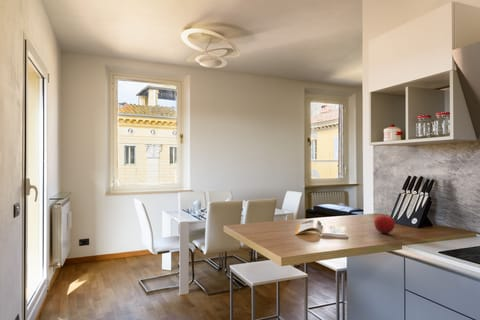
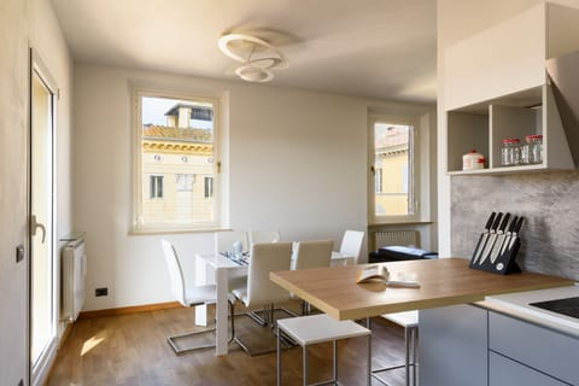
- fruit (384, 223)
